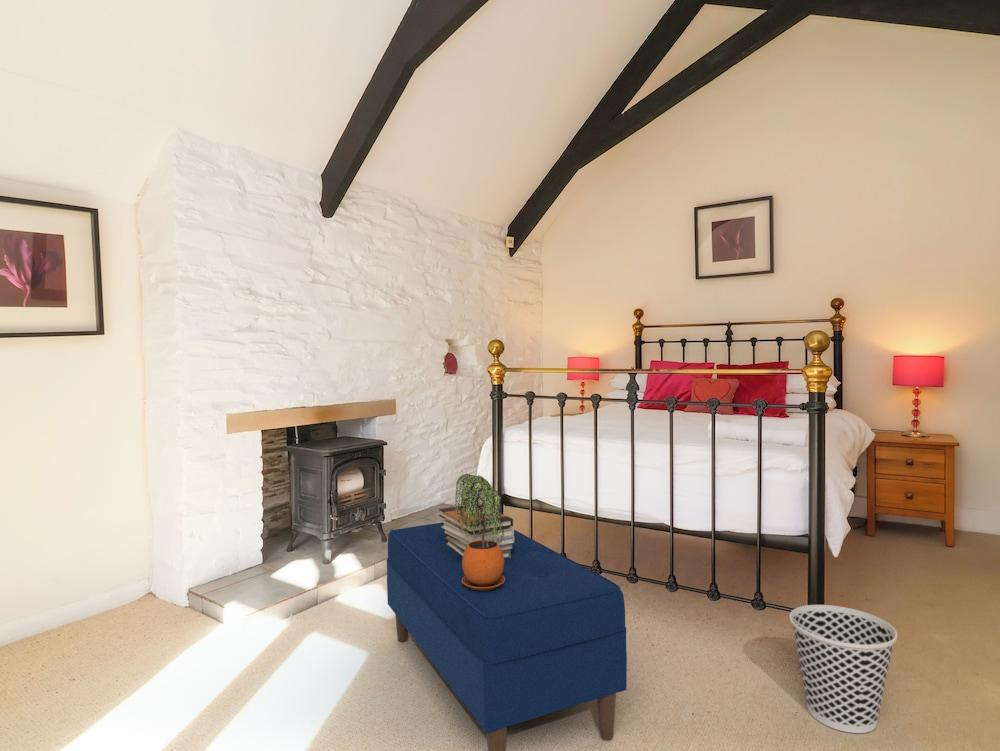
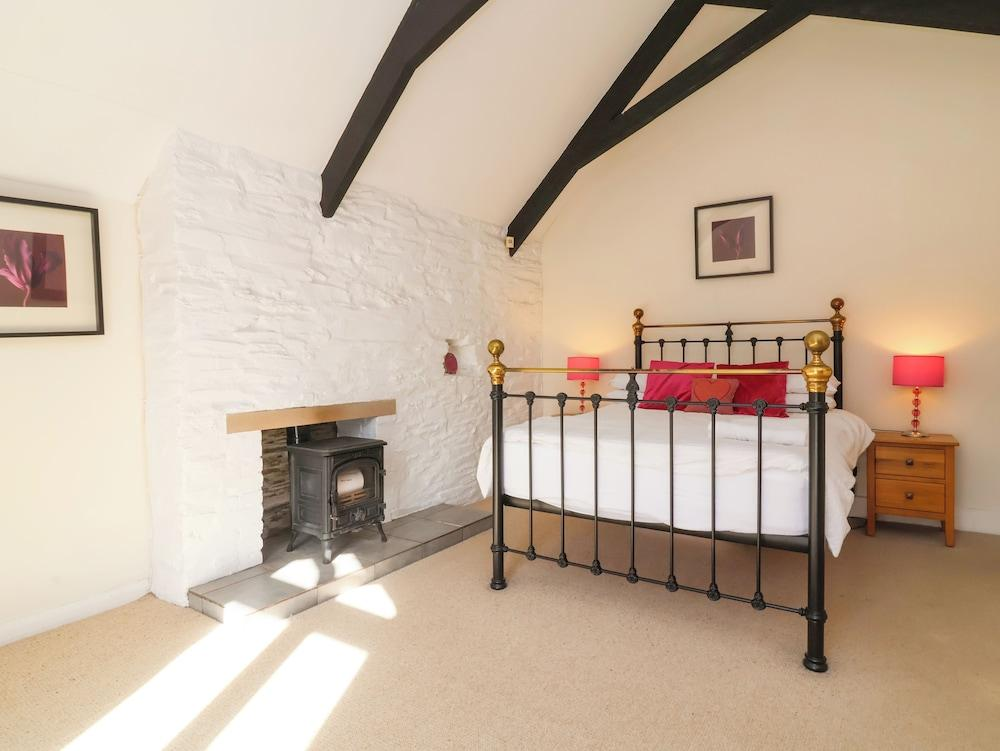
- book stack (476, 531)
- wastebasket (841, 669)
- bench (488, 618)
- potted plant (479, 530)
